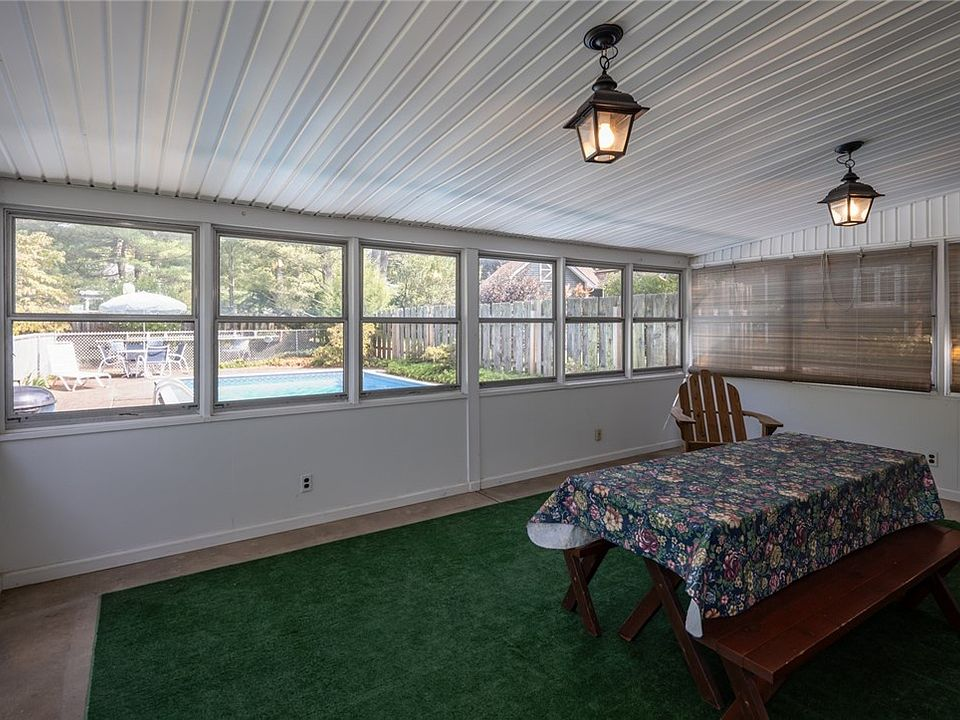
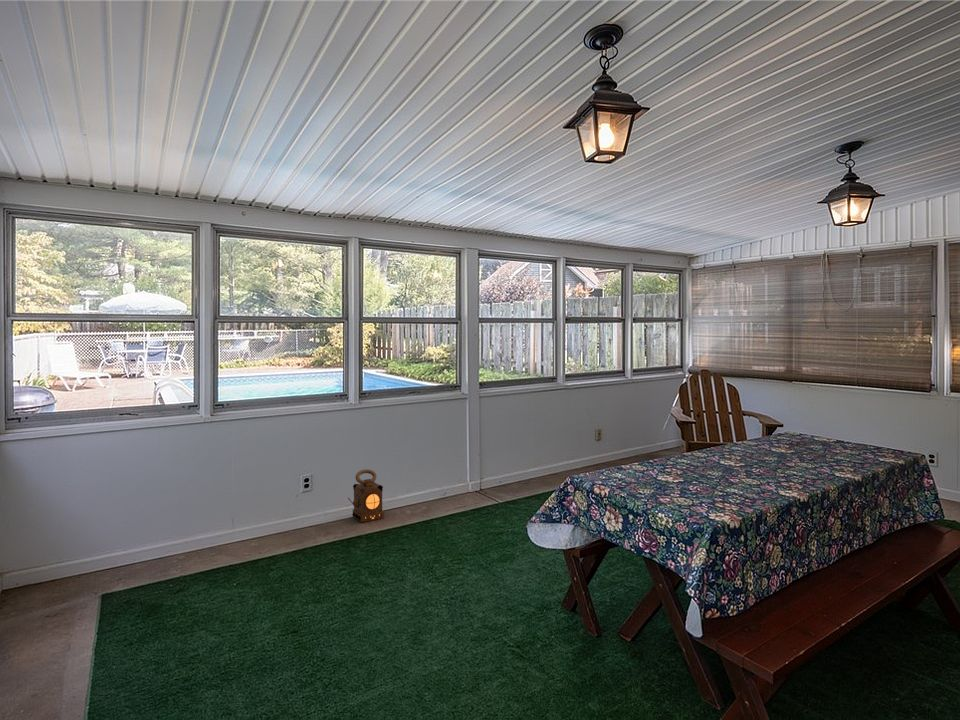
+ lantern (366, 494)
